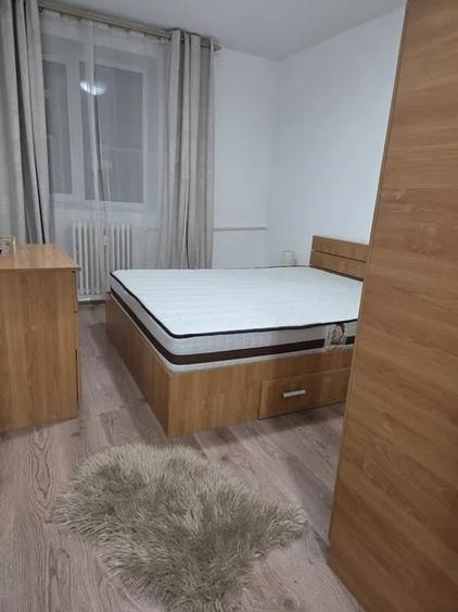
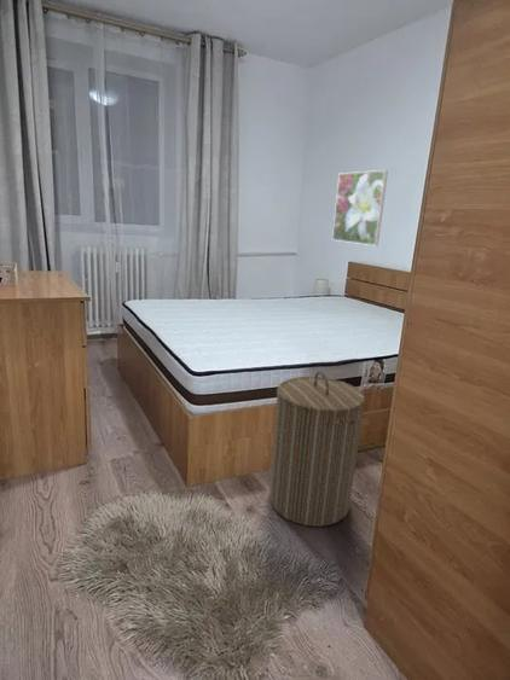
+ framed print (358, 208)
+ laundry hamper (315, 438)
